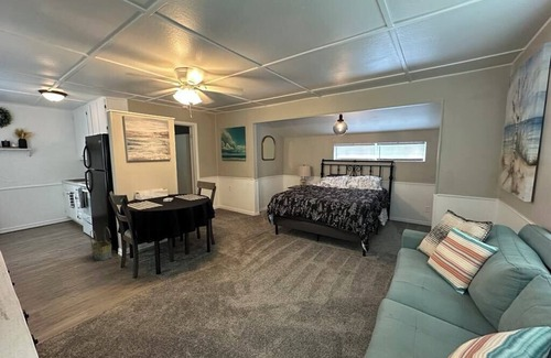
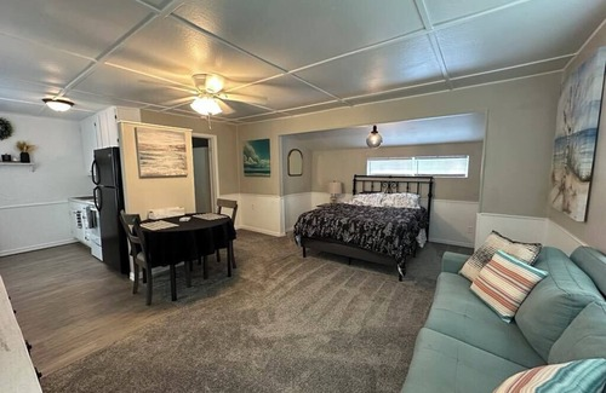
- basket (100, 242)
